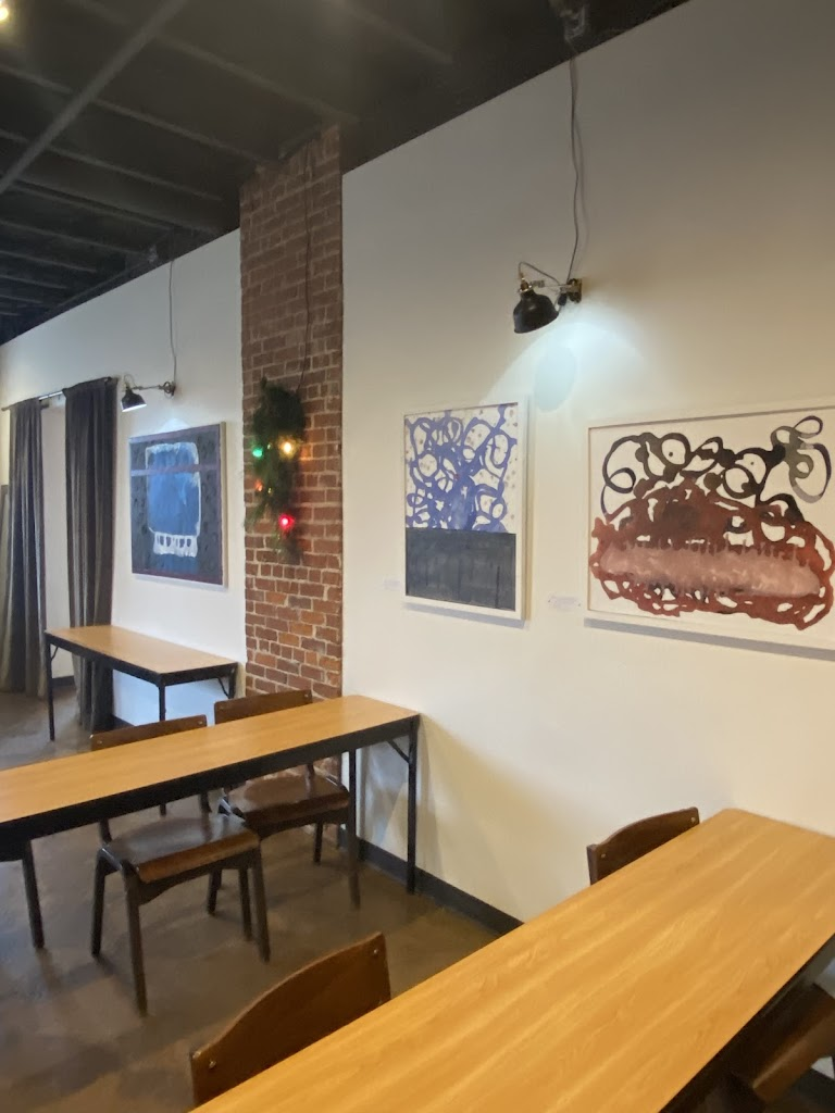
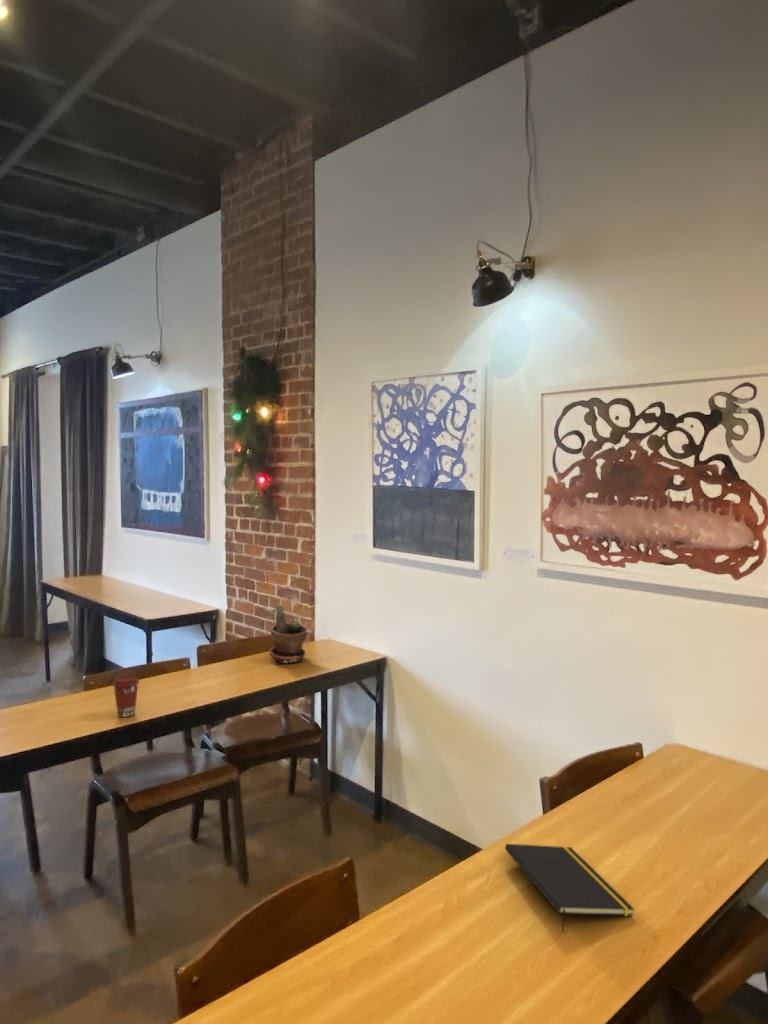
+ potted plant (288, 630)
+ coffee cup (126, 696)
+ notepad (565, 877)
